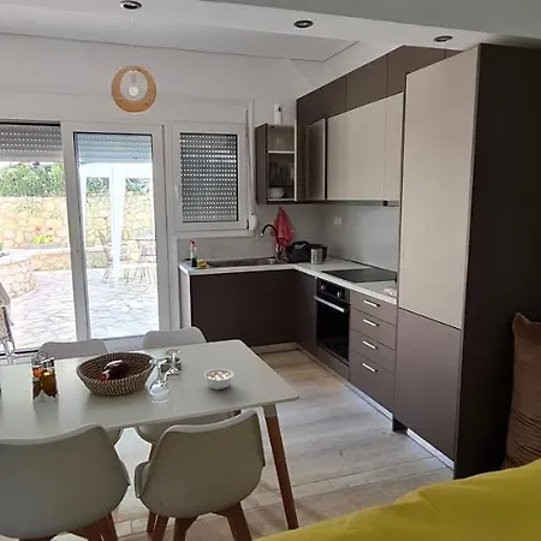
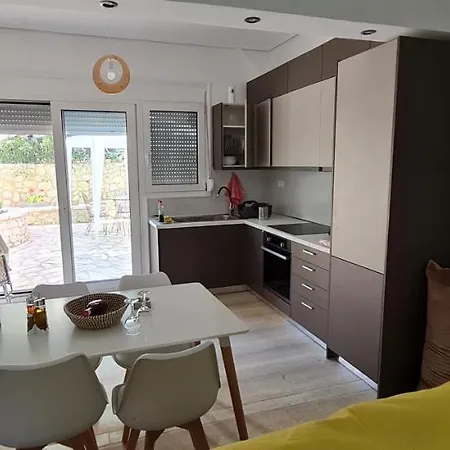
- legume (219, 379)
